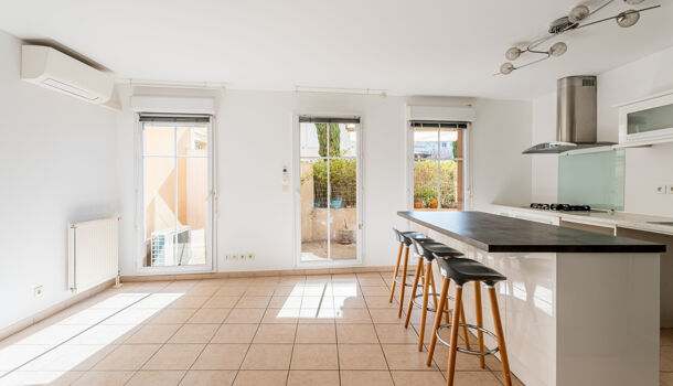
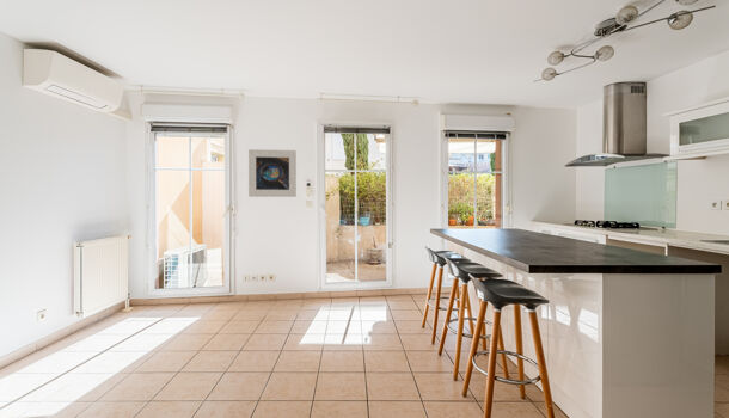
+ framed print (272, 173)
